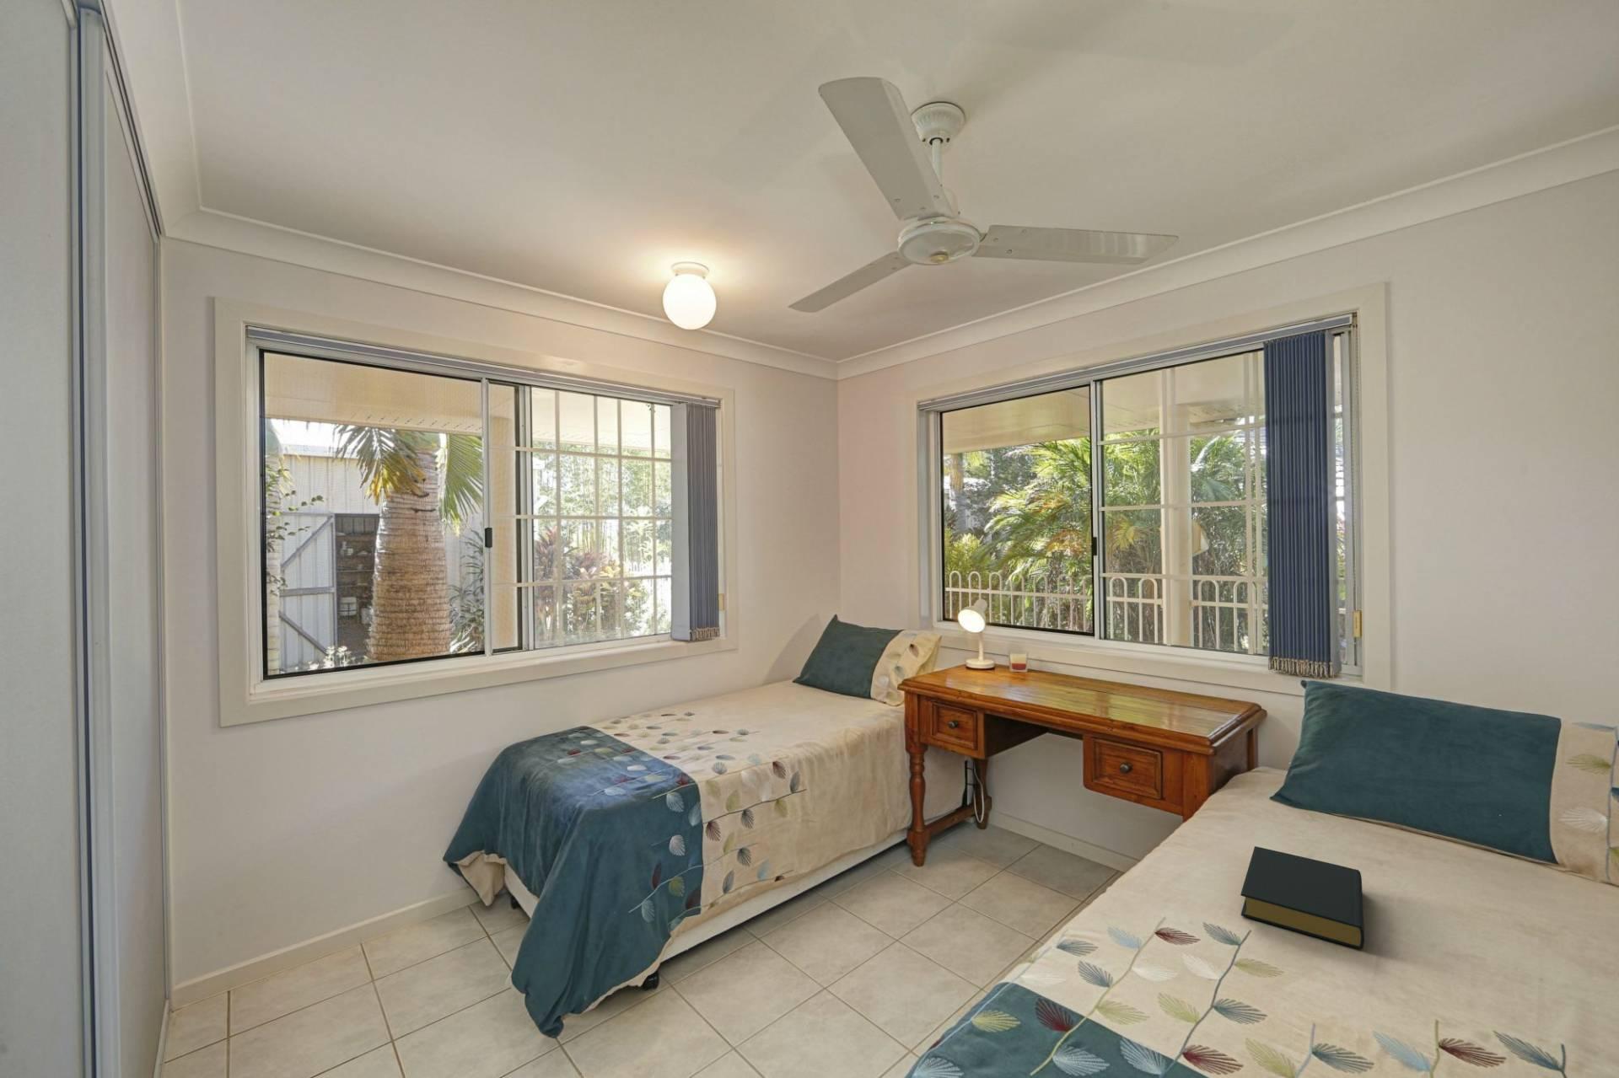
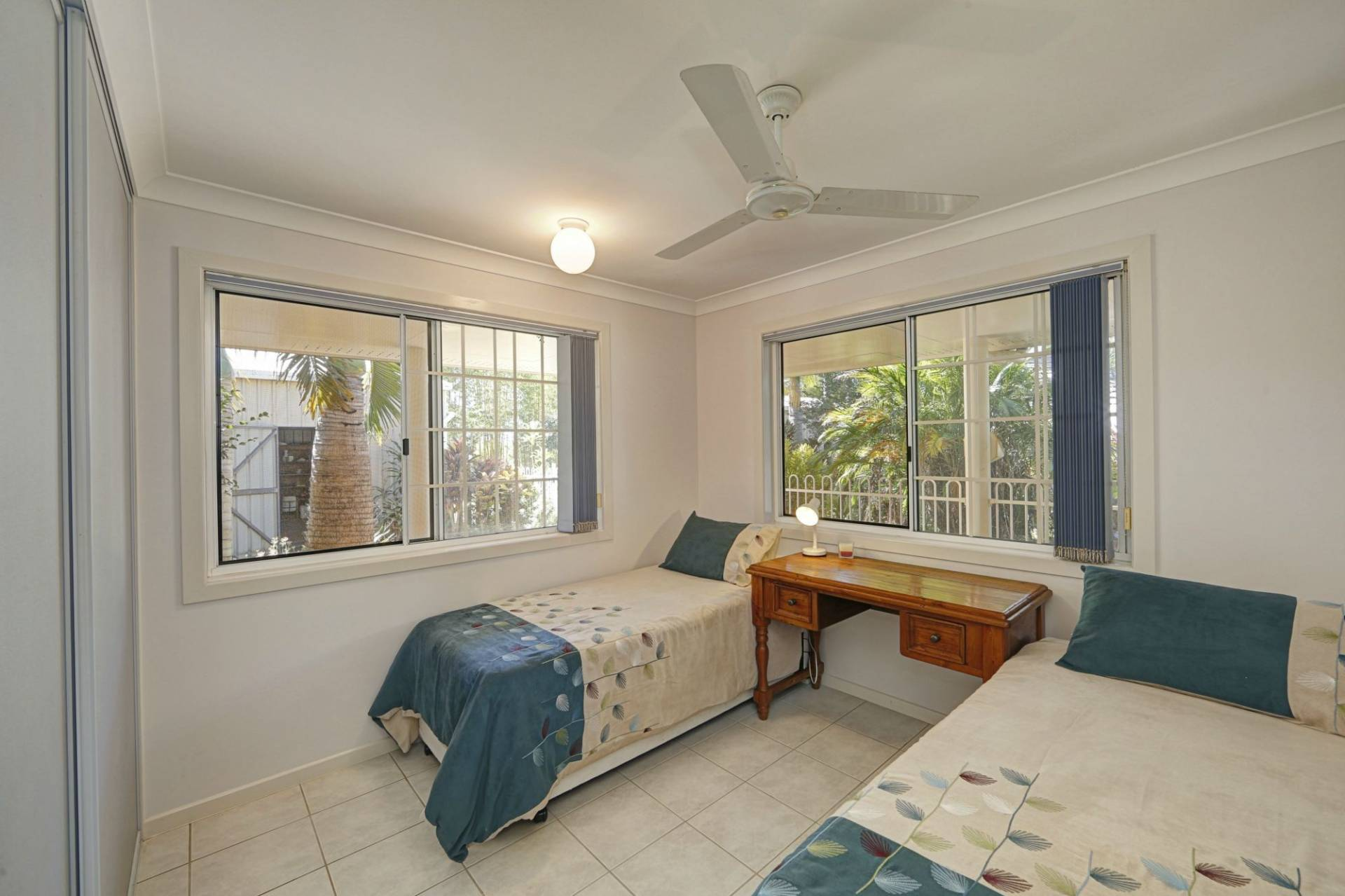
- hardback book (1302, 892)
